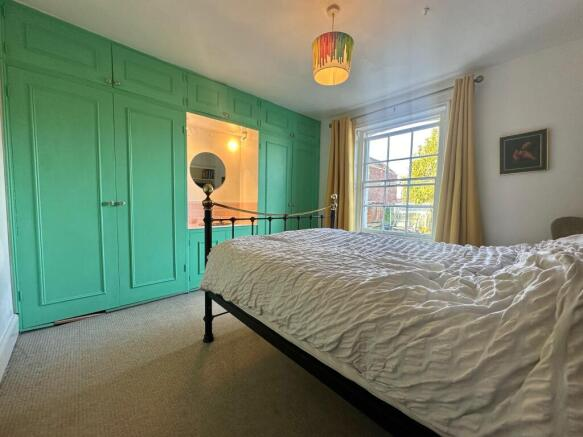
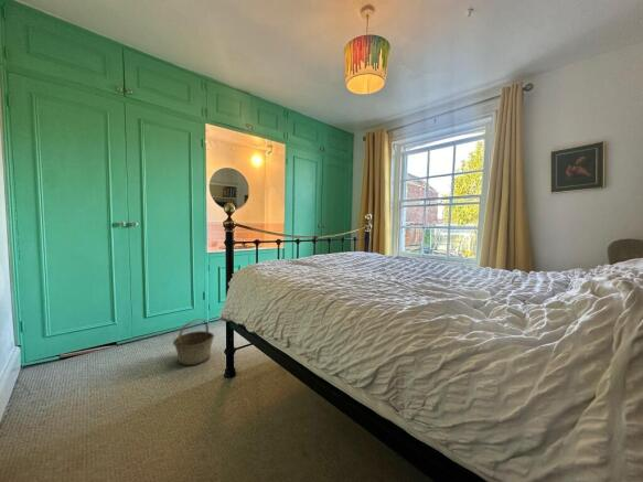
+ basket (194, 339)
